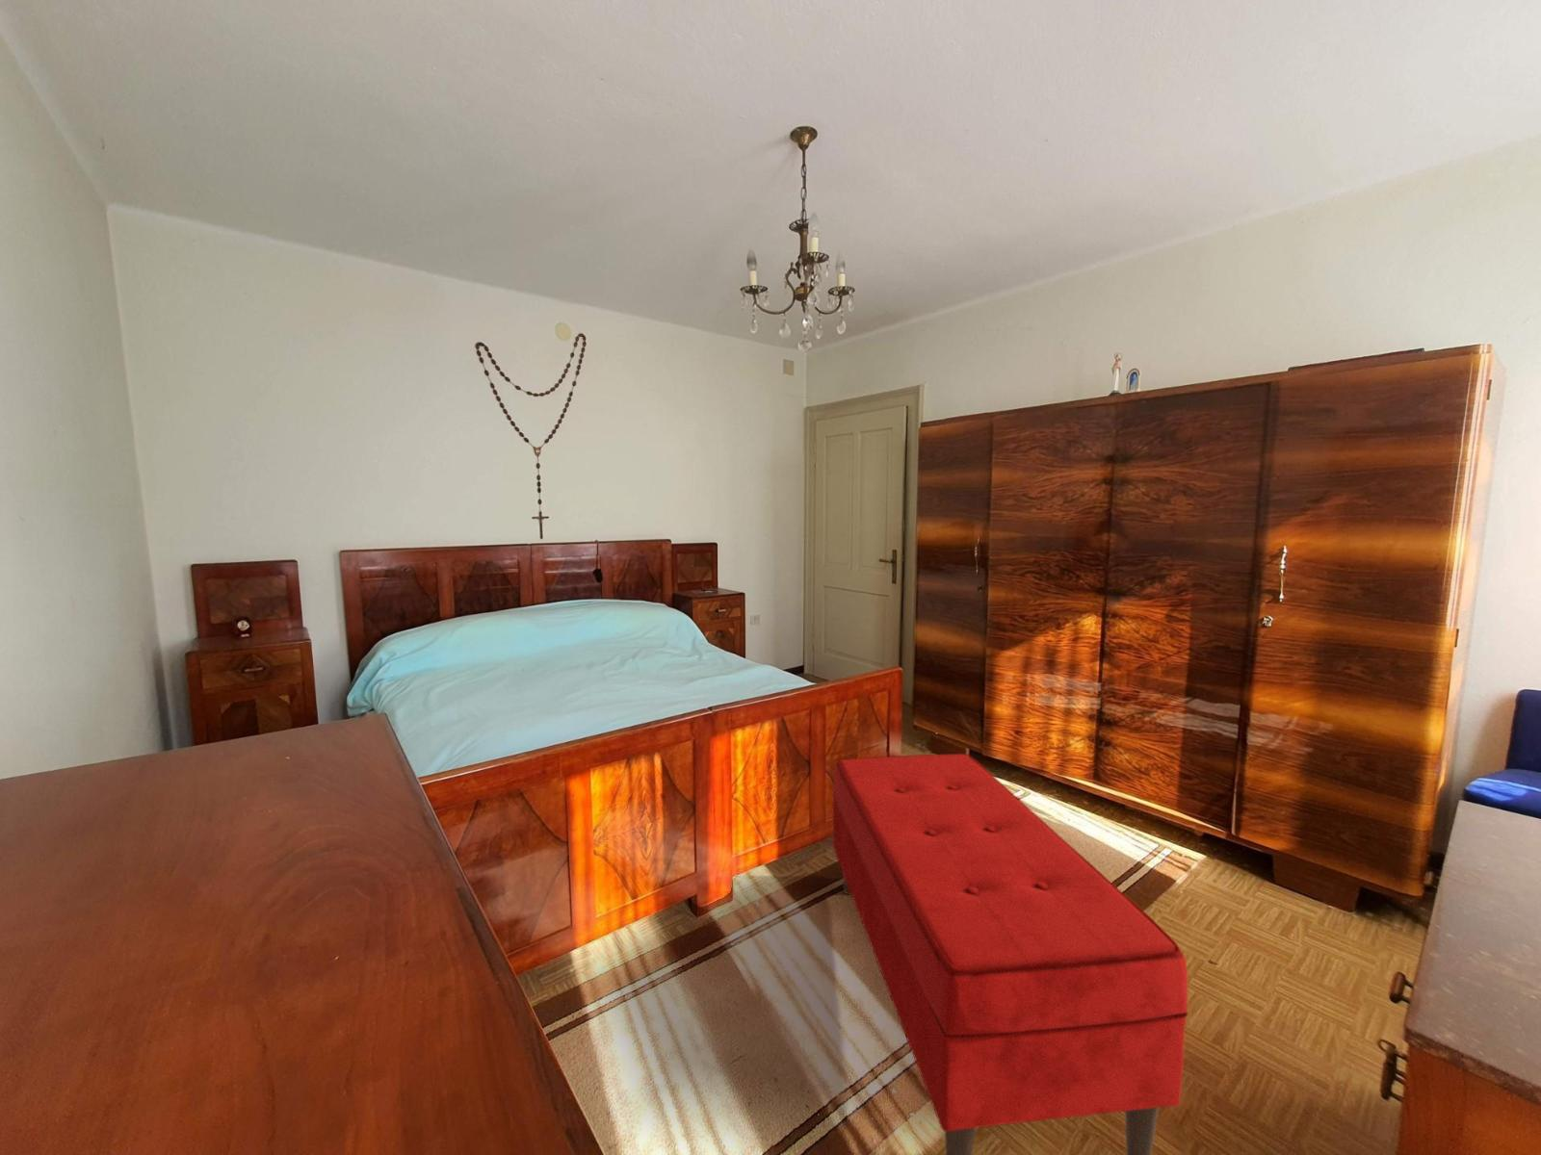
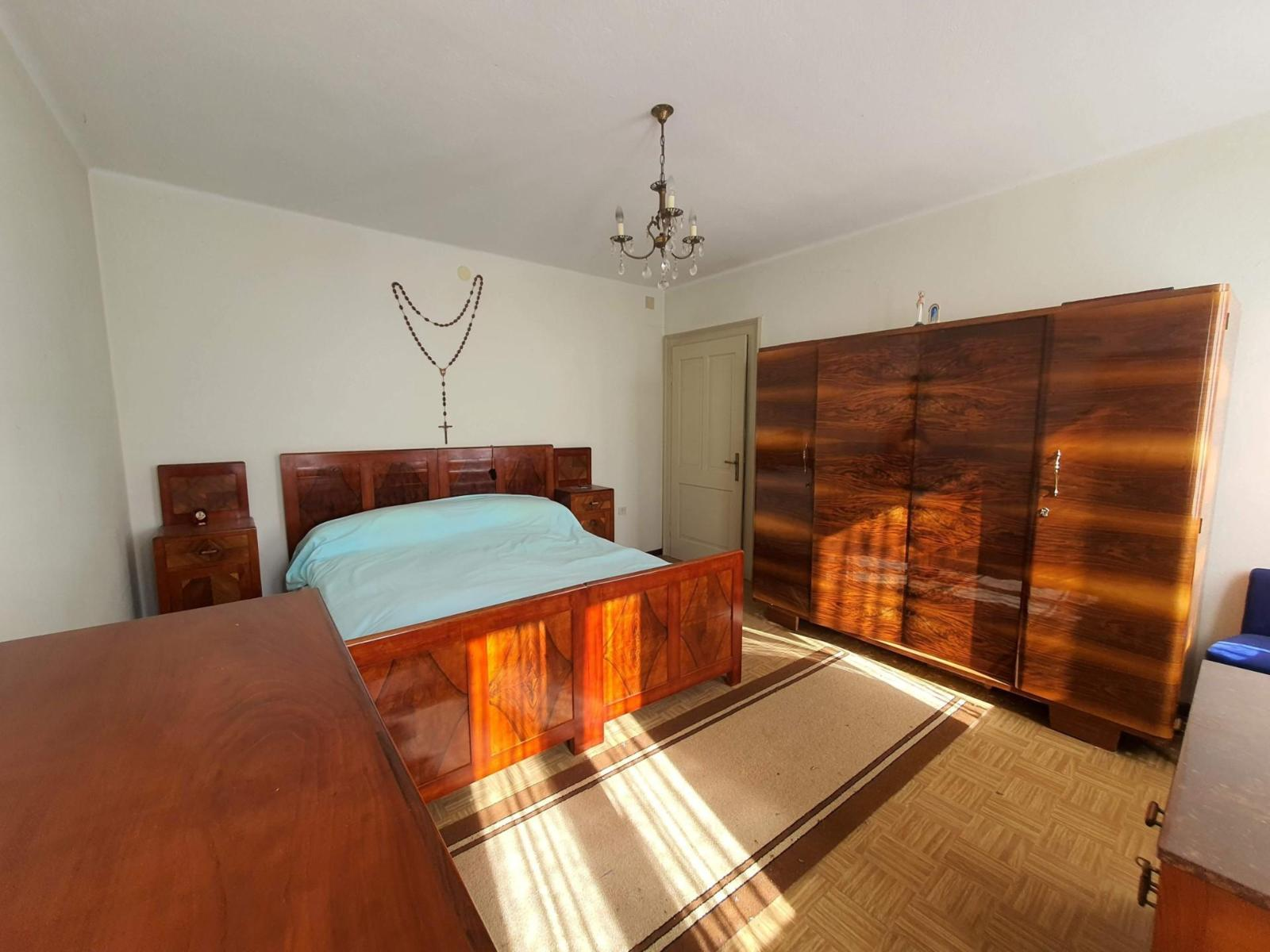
- bench (959, 910)
